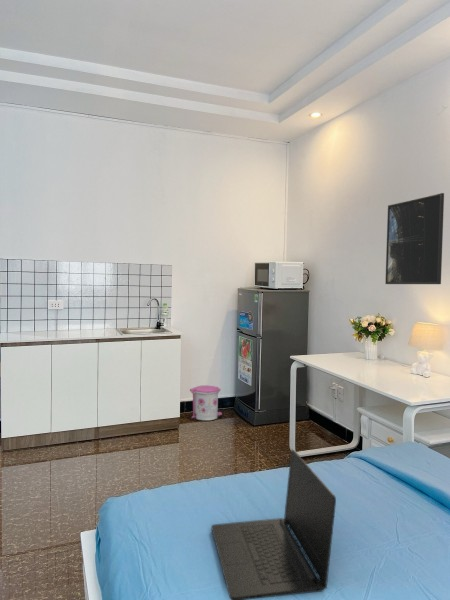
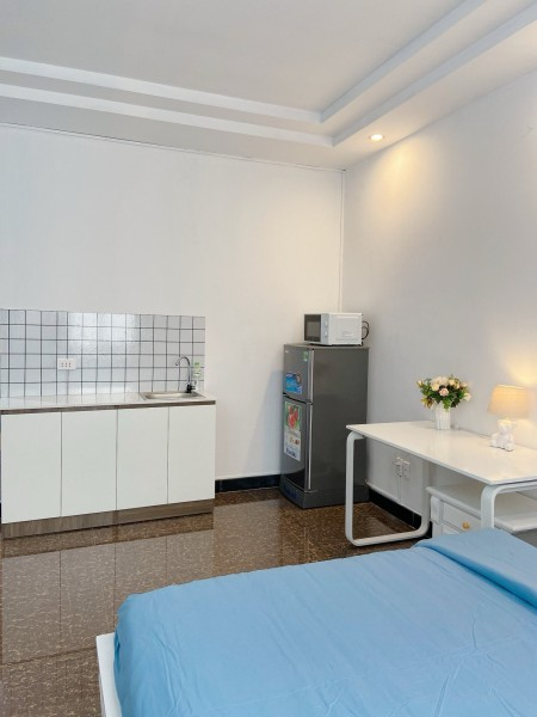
- trash can (205, 402)
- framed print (412, 242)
- laptop (267, 519)
